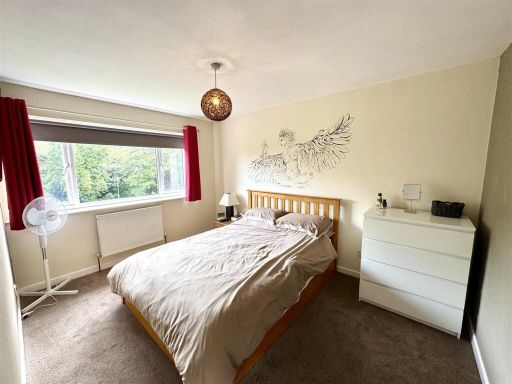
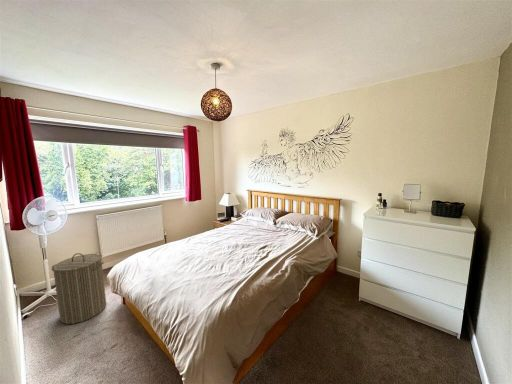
+ laundry hamper (80, 282)
